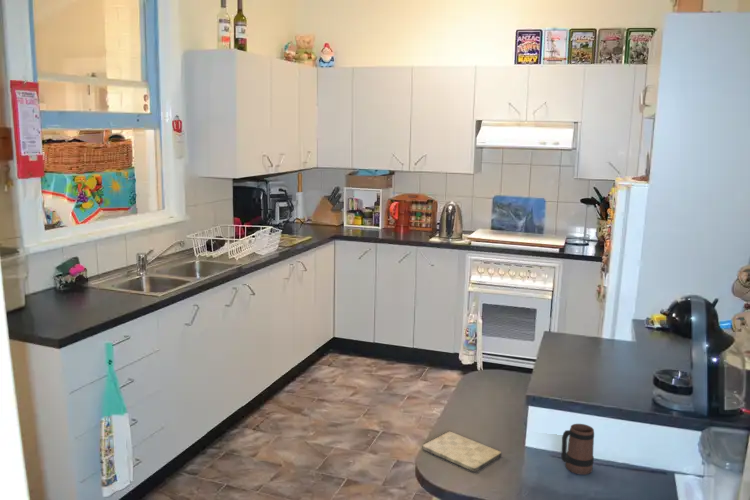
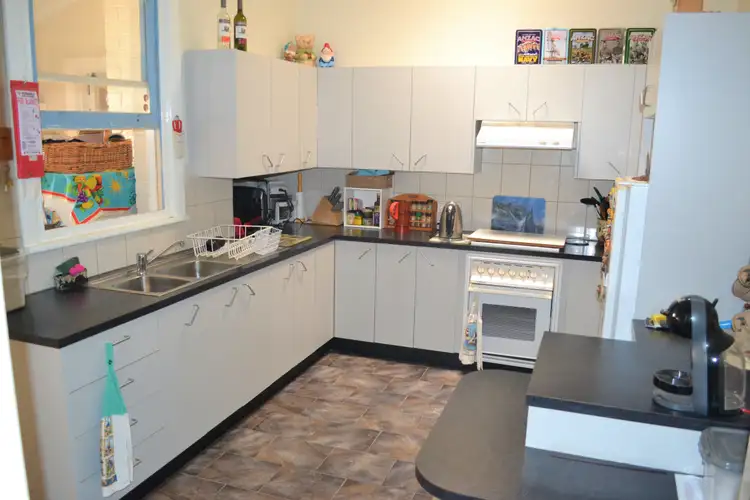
- cutting board (461, 450)
- mug (576, 449)
